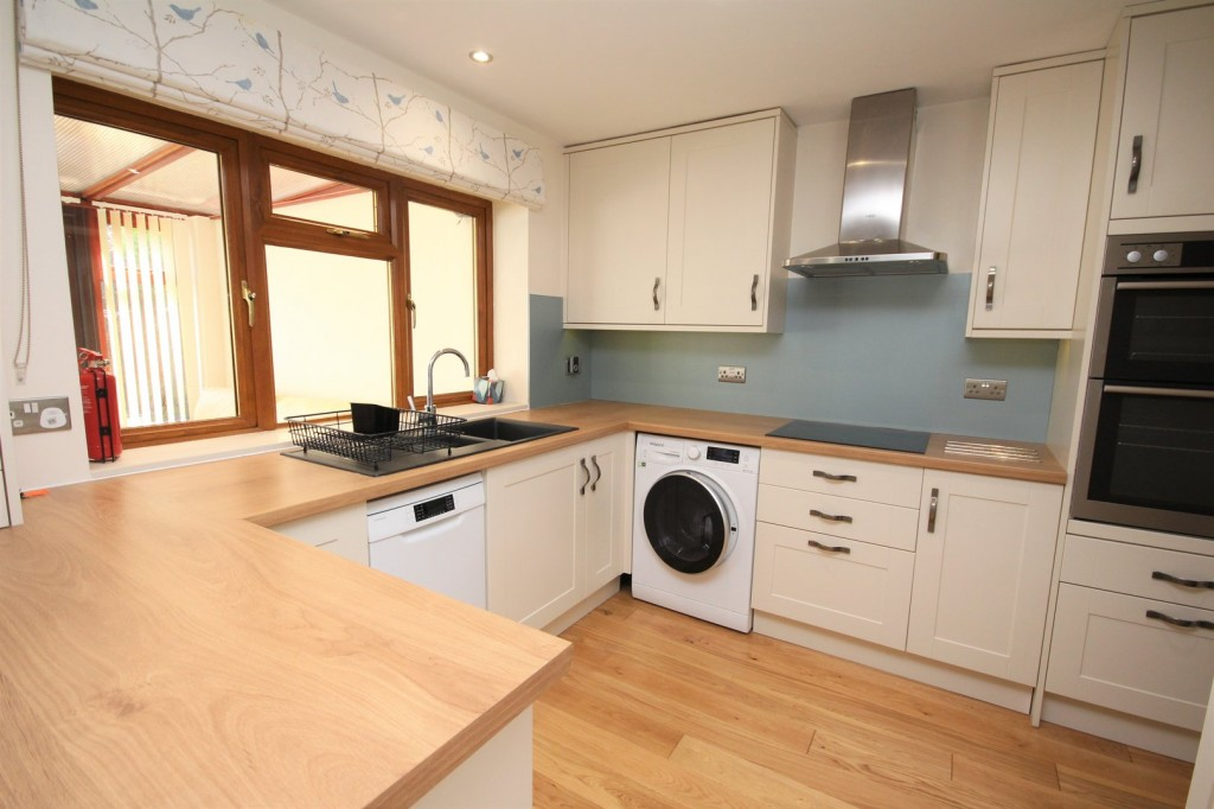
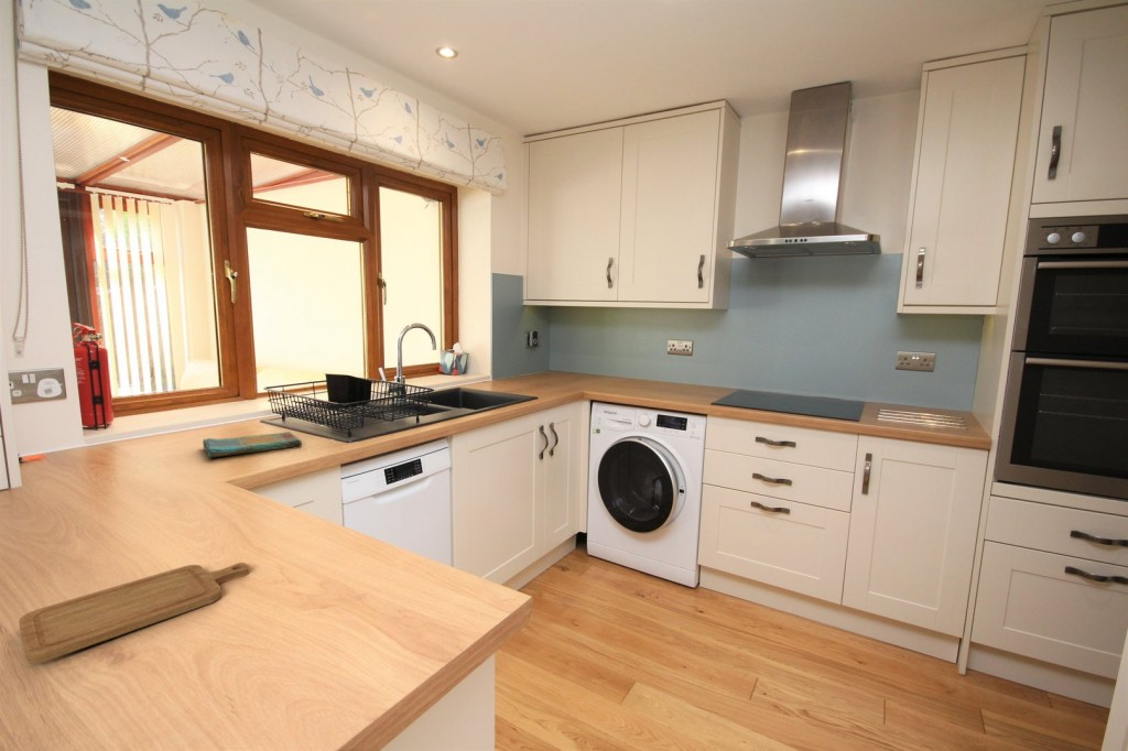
+ dish towel (252, 442)
+ chopping board (150, 598)
